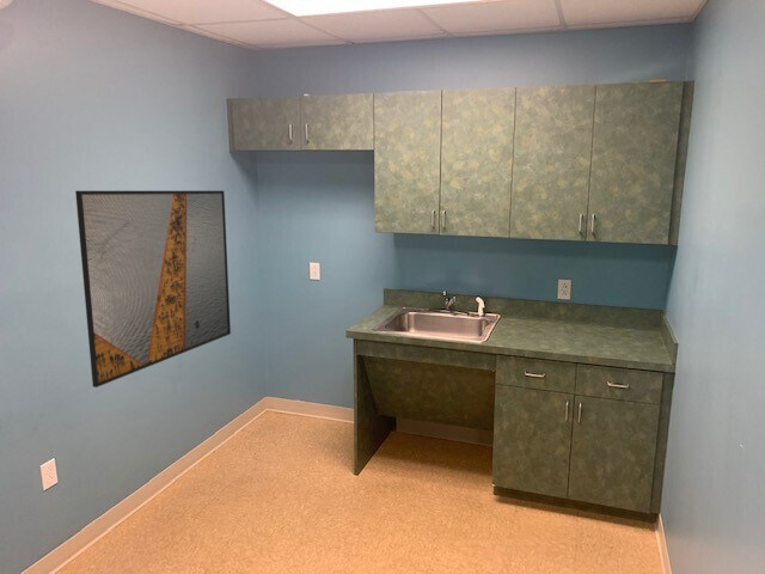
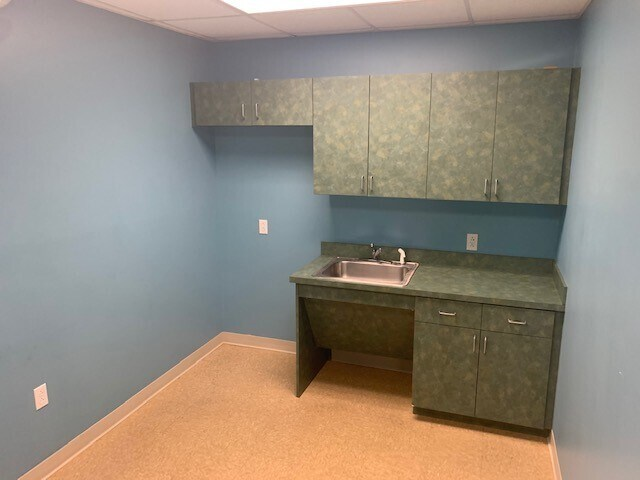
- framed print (166, 275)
